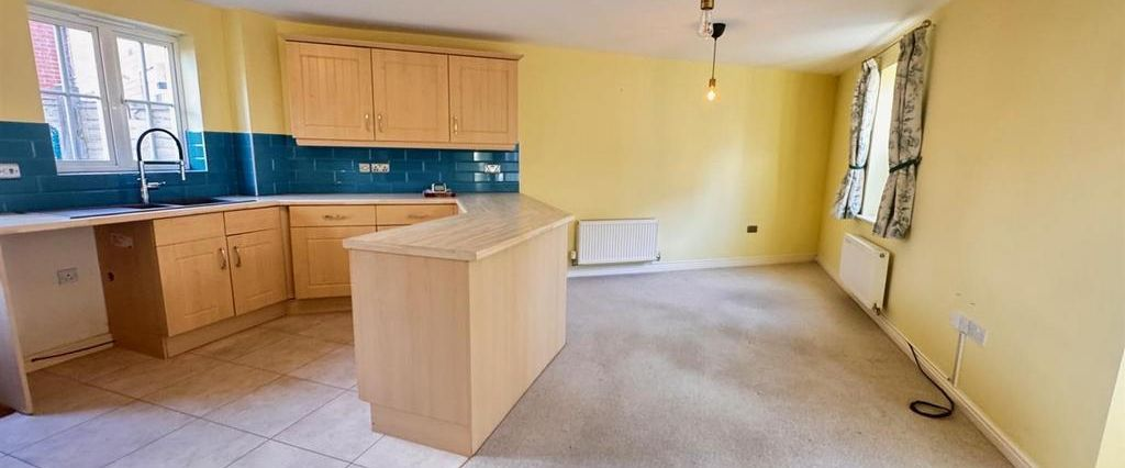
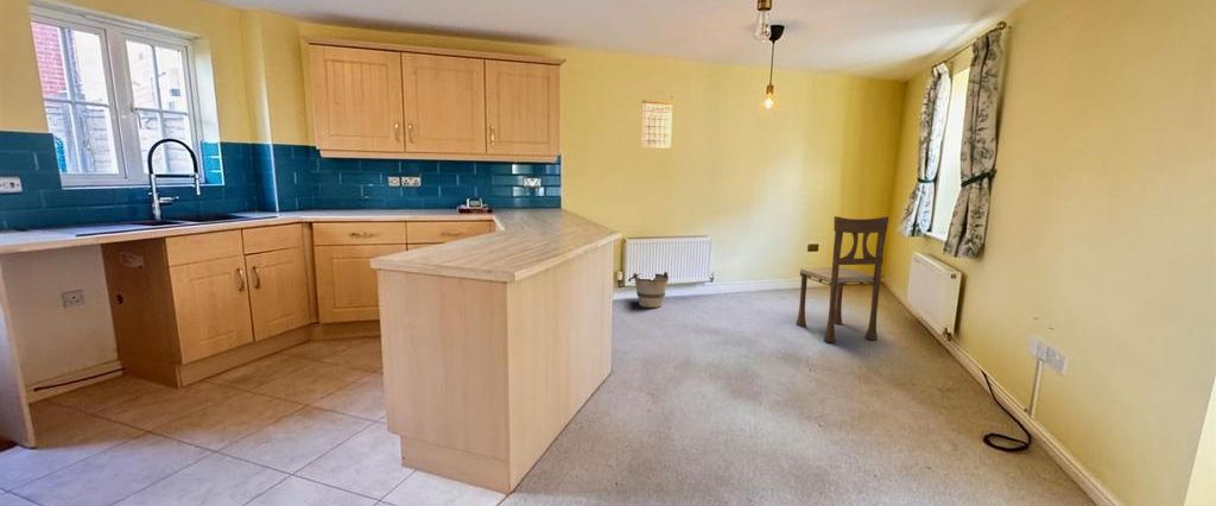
+ bucket (648, 287)
+ calendar (657, 119)
+ dining chair (838, 273)
